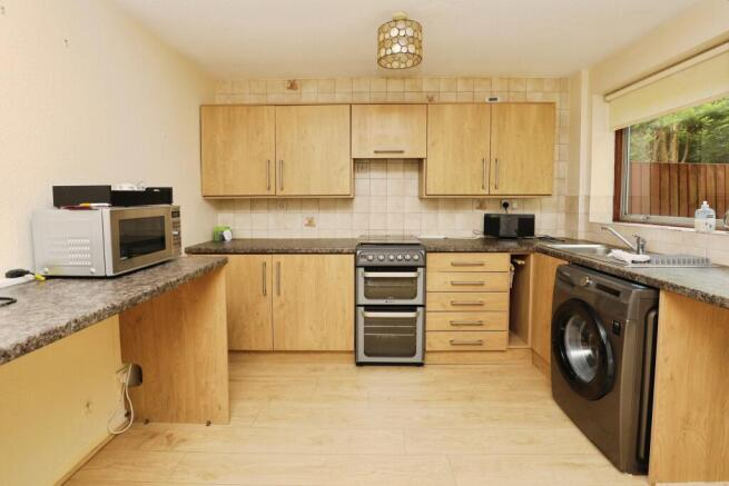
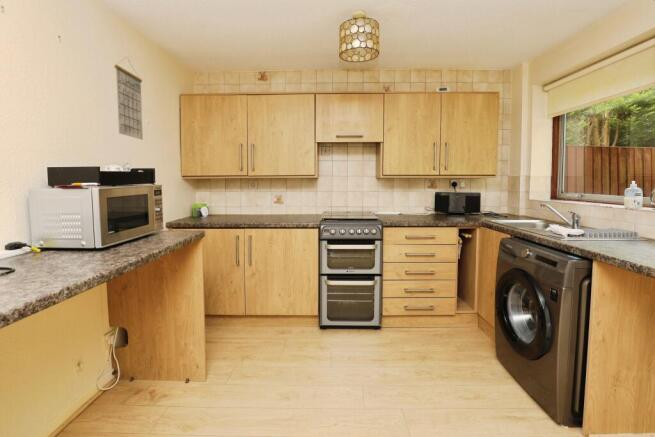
+ calendar (129, 97)
